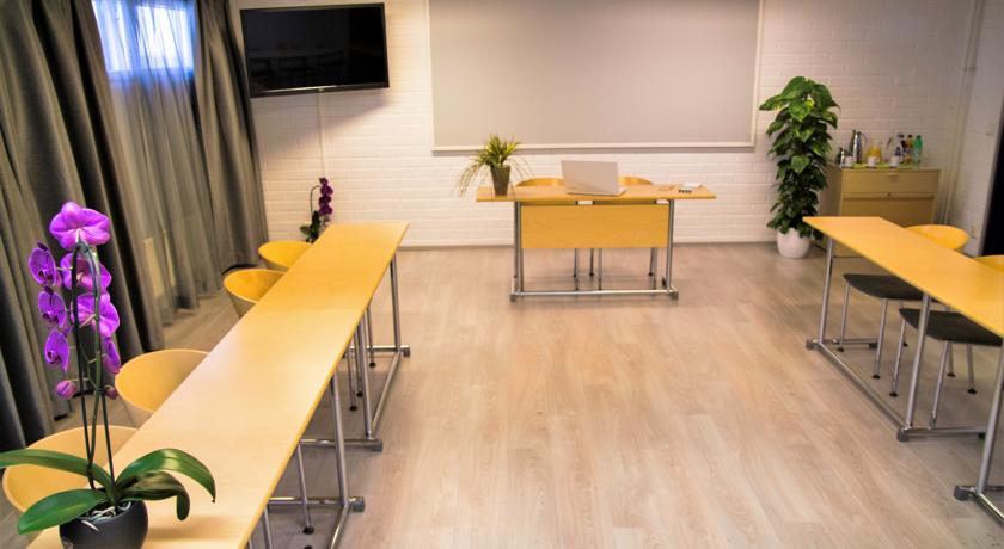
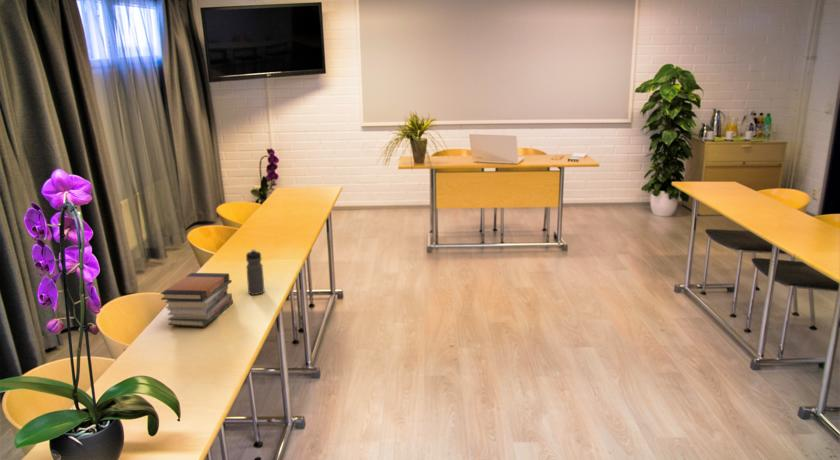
+ book stack (198, 299)
+ water bottle (254, 271)
